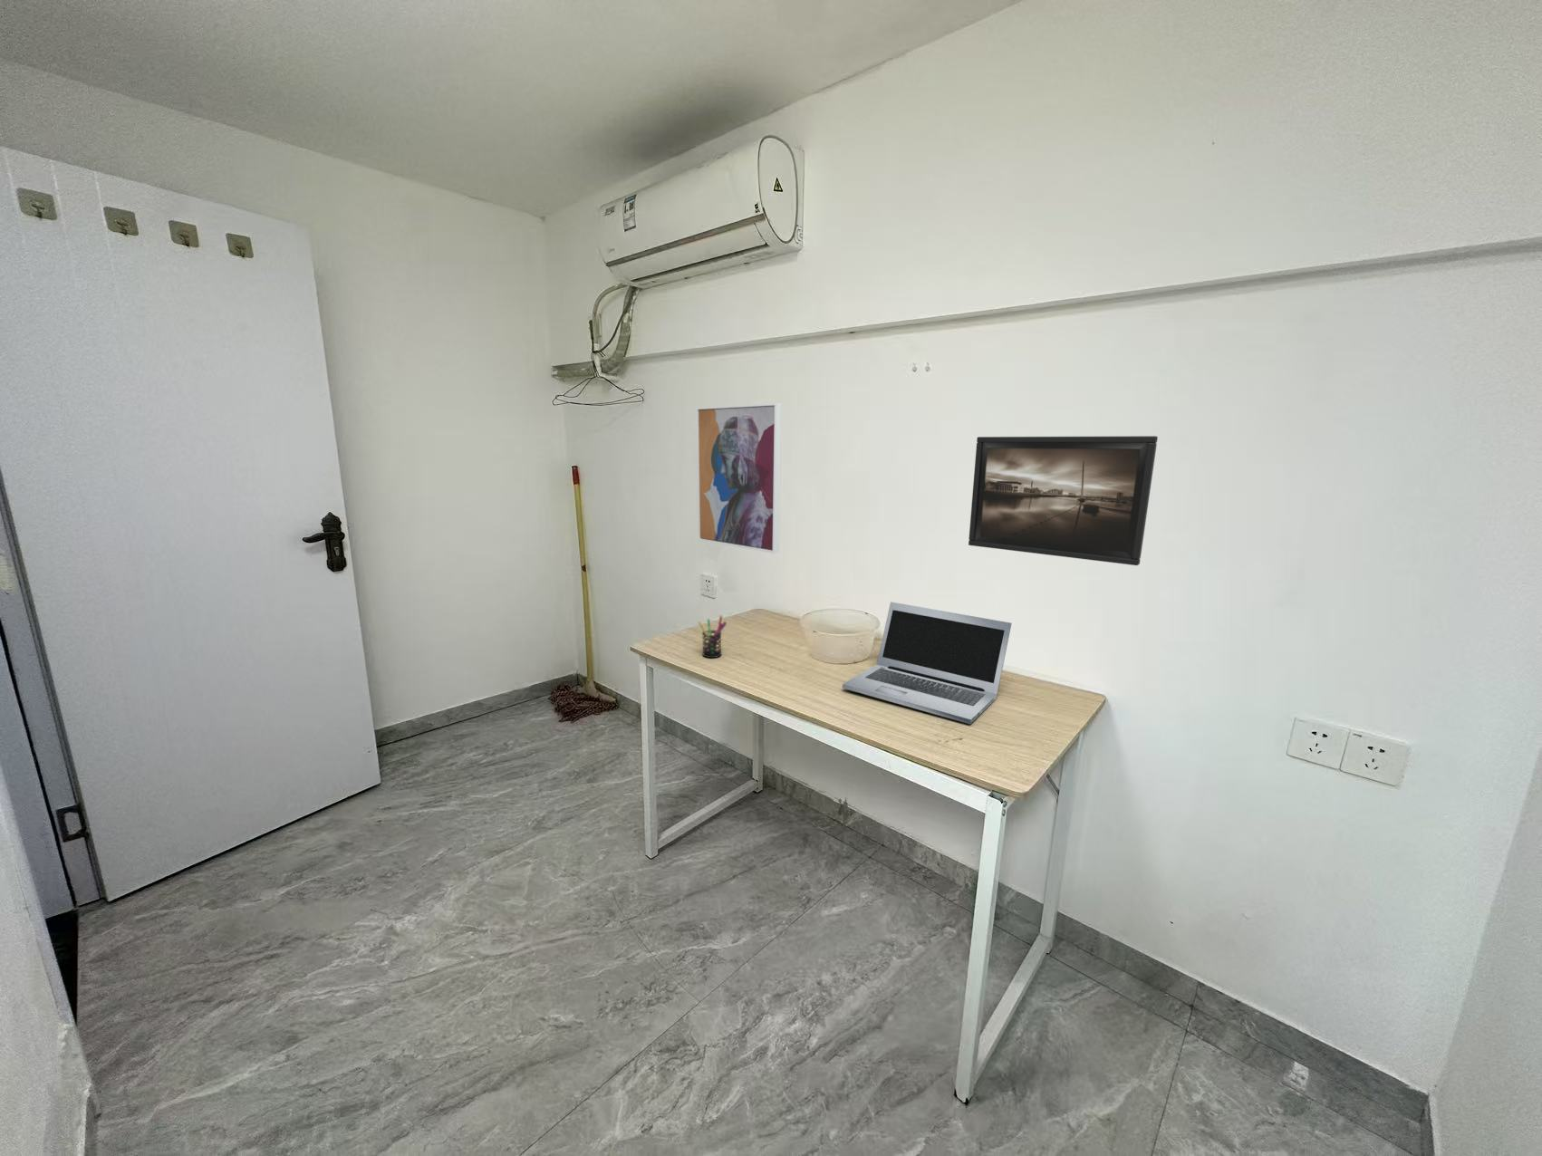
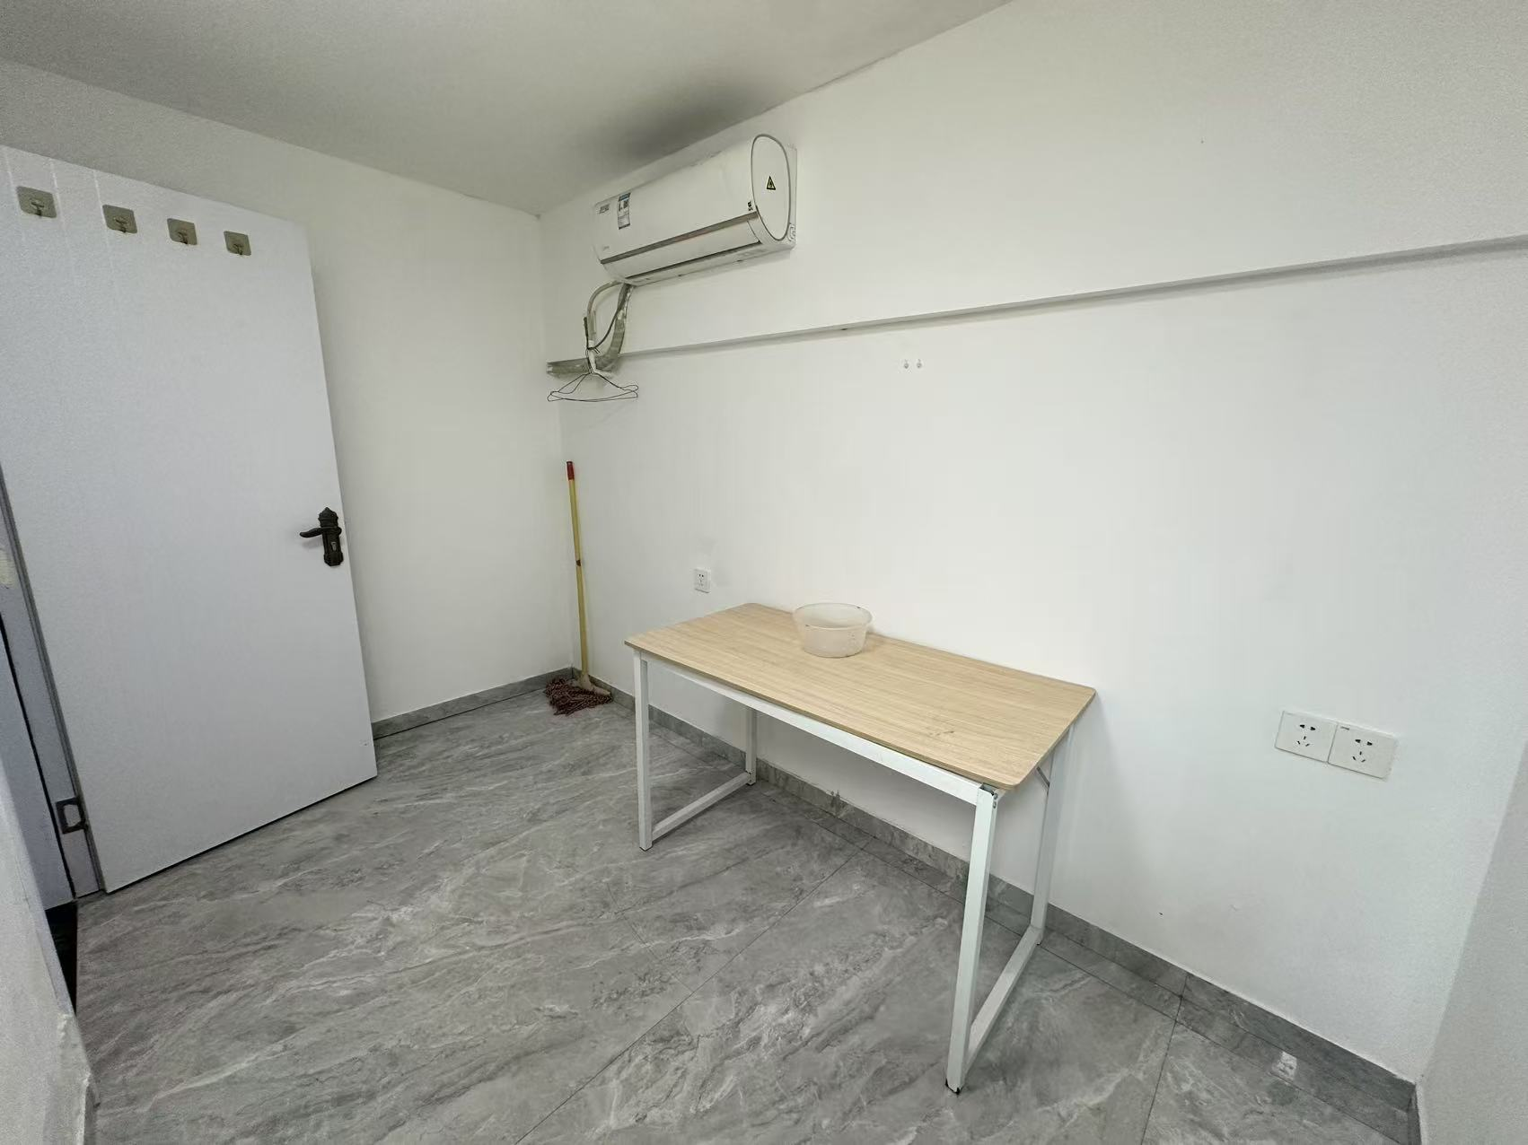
- laptop (926, 656)
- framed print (1053, 497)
- wall art (736, 477)
- pen holder (712, 635)
